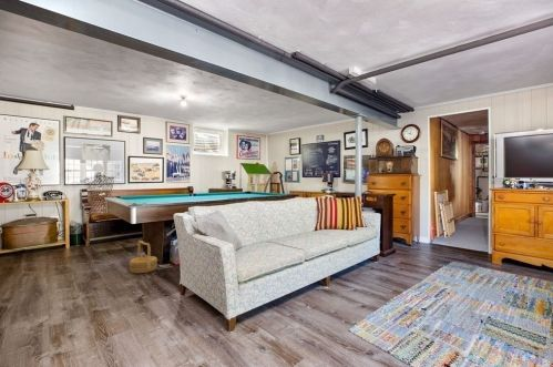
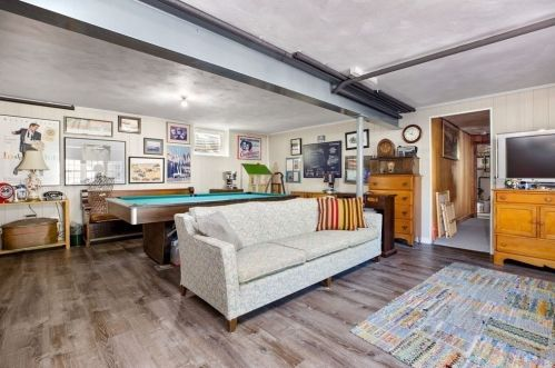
- basket (143, 255)
